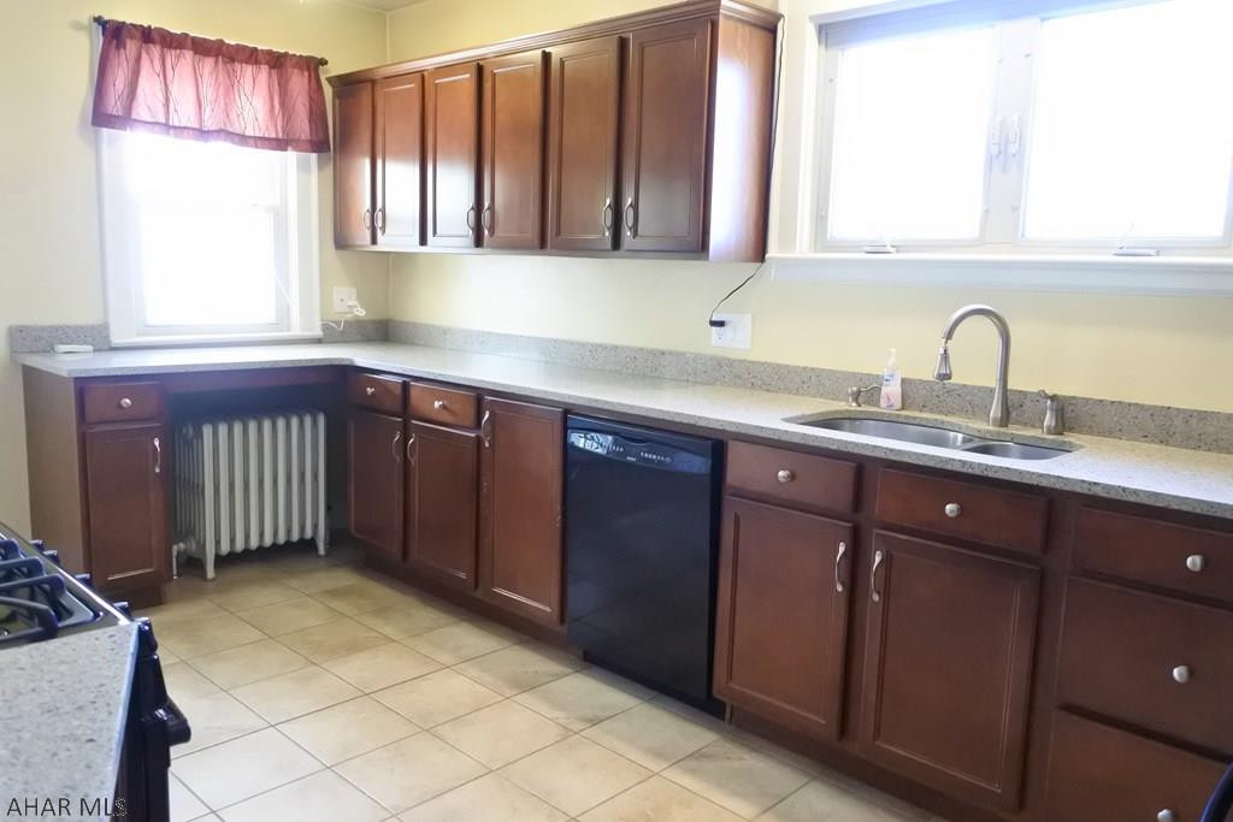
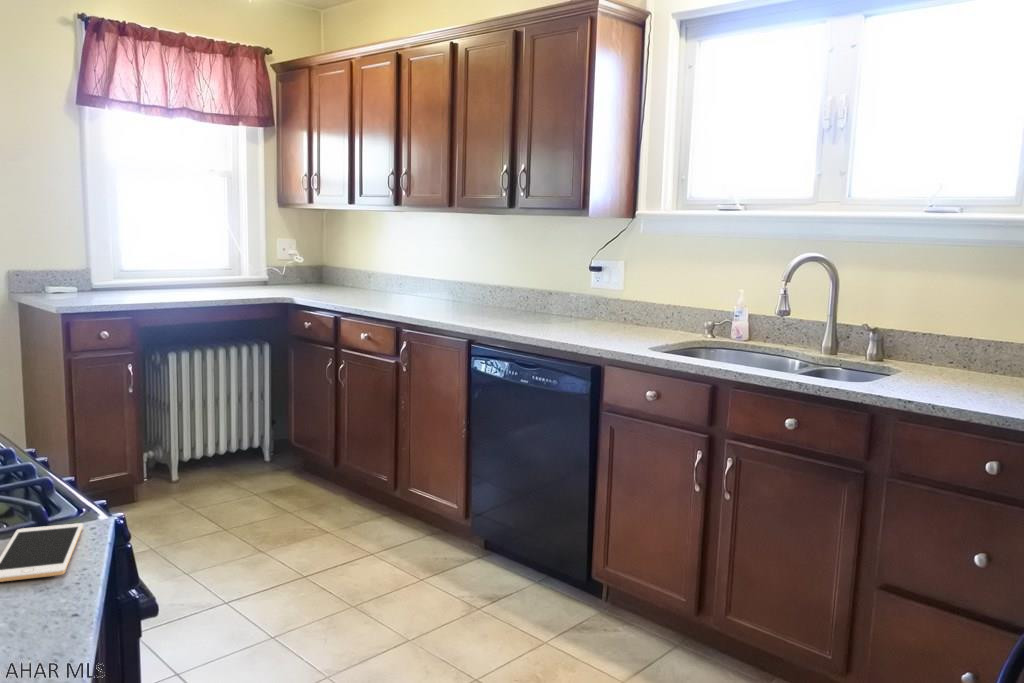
+ cell phone (39, 550)
